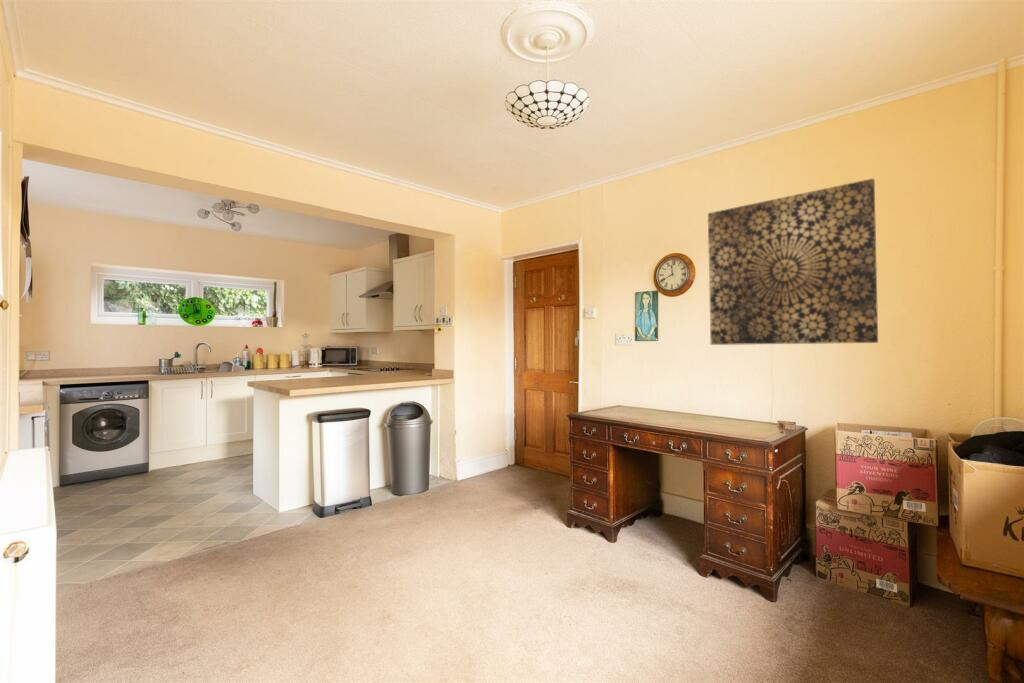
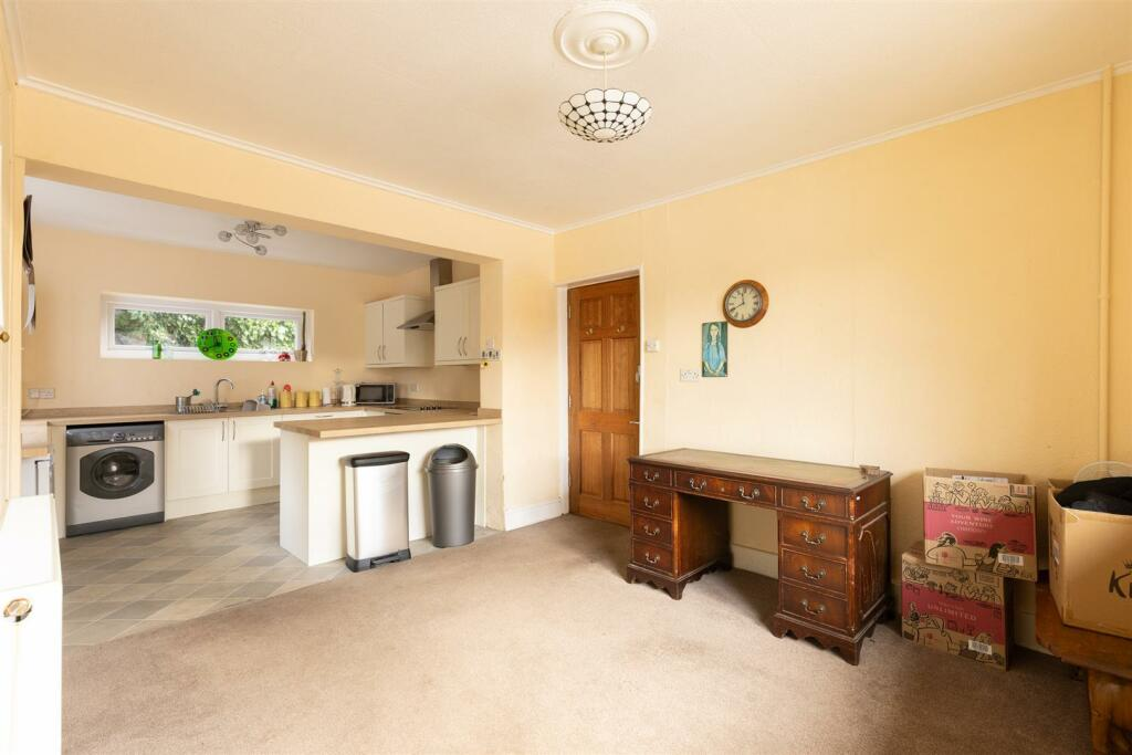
- wall art (783, 270)
